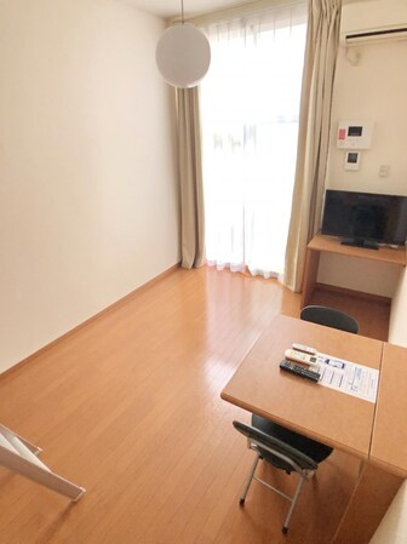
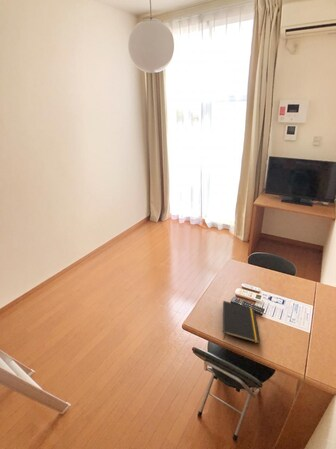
+ notepad (239, 320)
